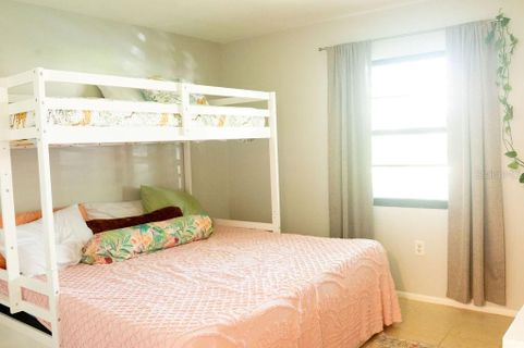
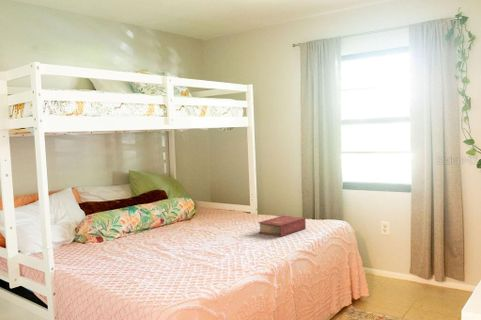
+ book (282, 225)
